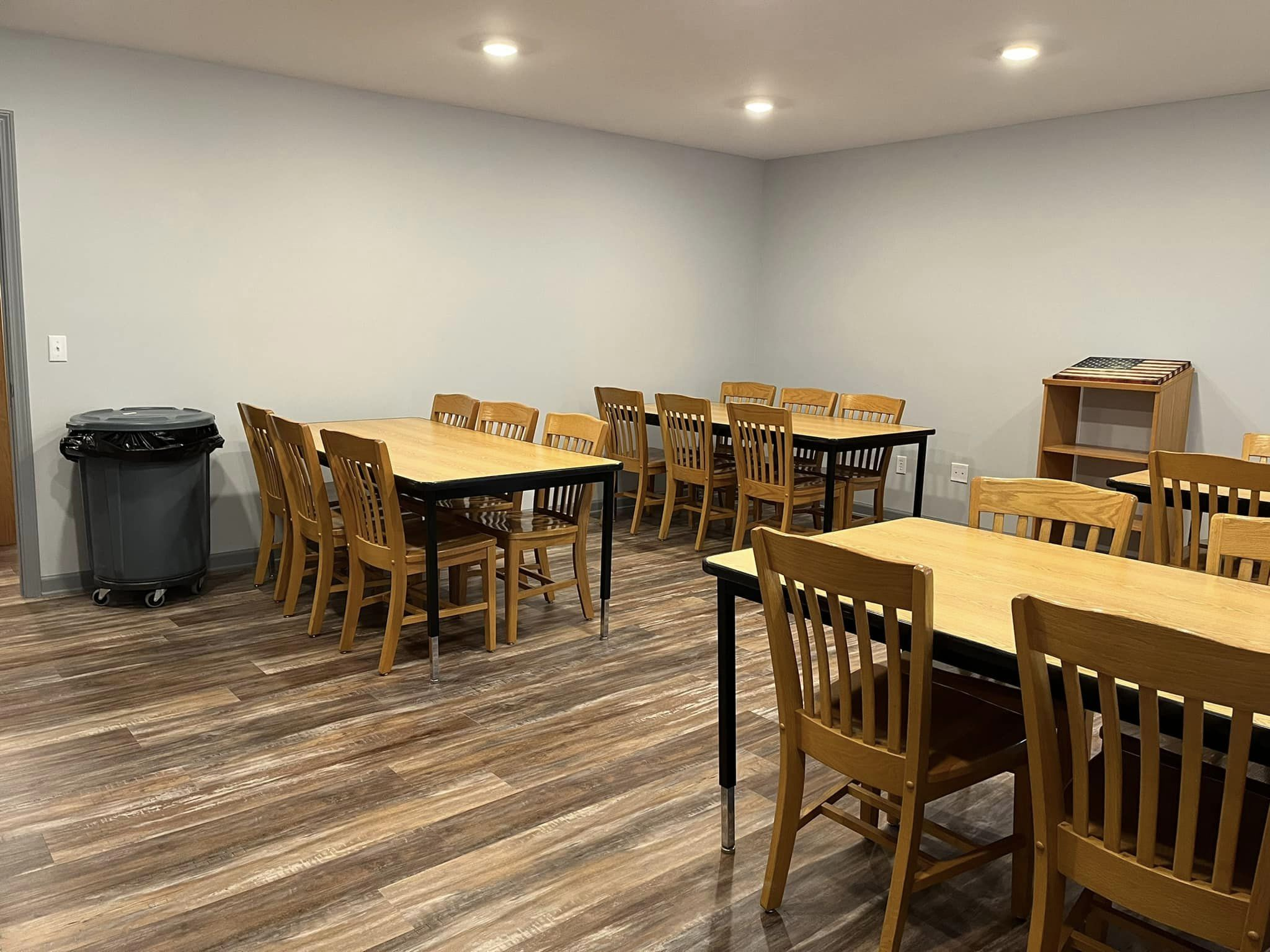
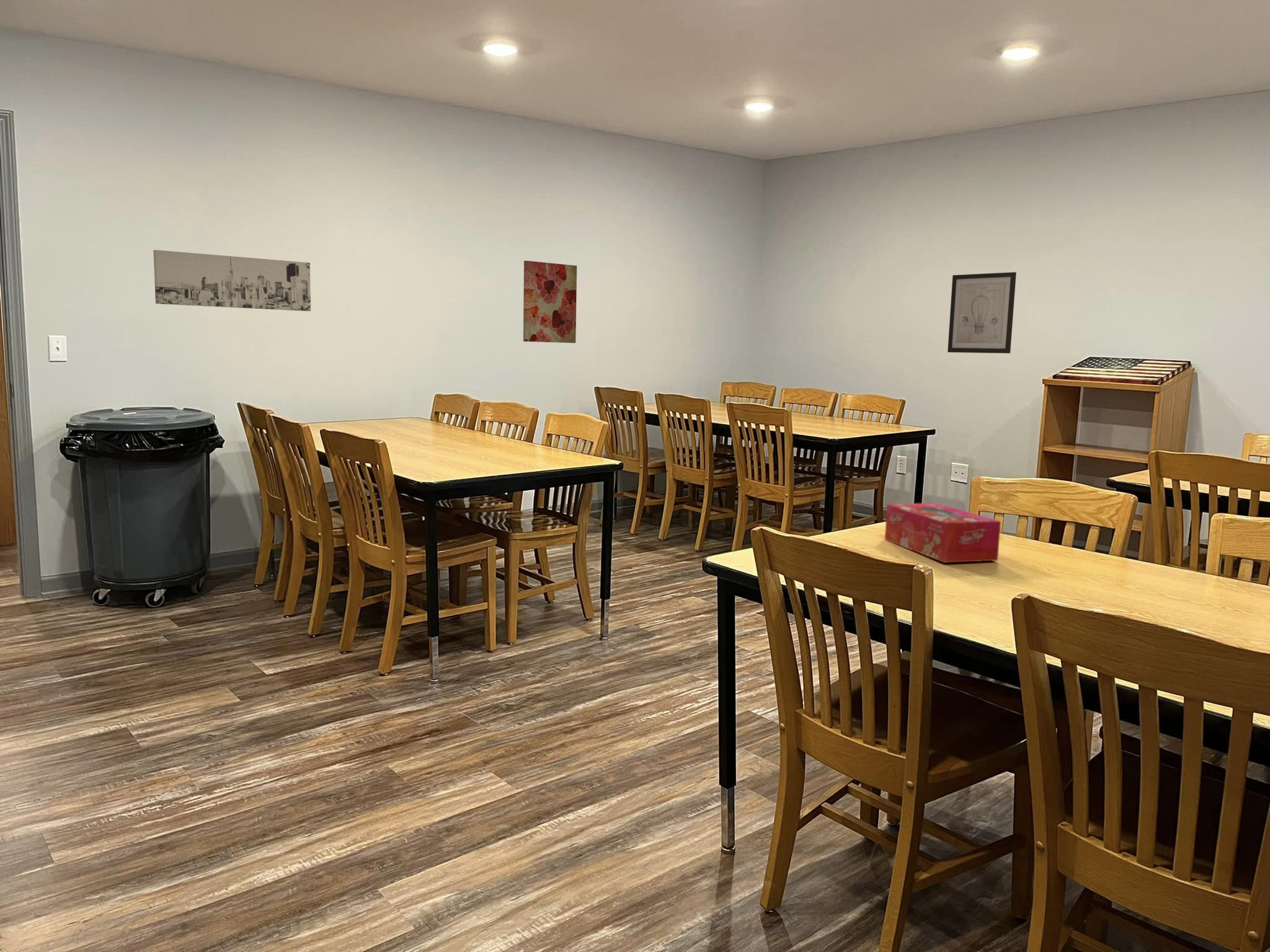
+ wall art (550, 302)
+ tissue box (939, 531)
+ wall art (236, 282)
+ wall art (980, 313)
